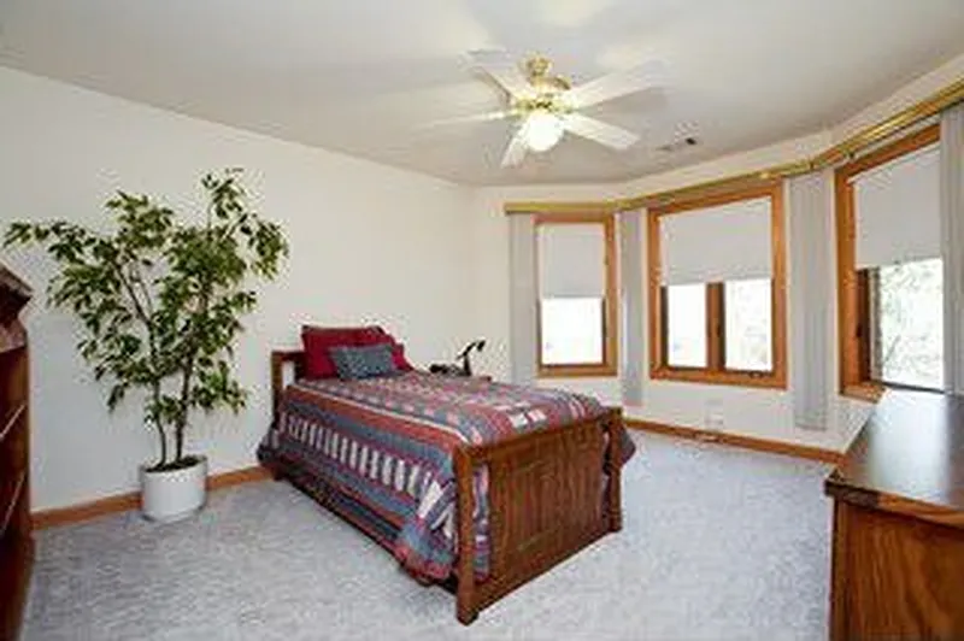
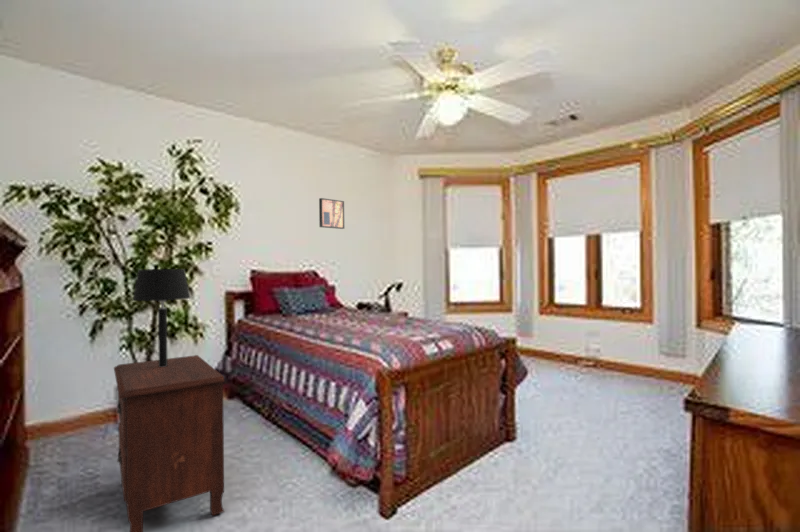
+ wall art (332, 213)
+ table lamp (162, 317)
+ nightstand (165, 434)
